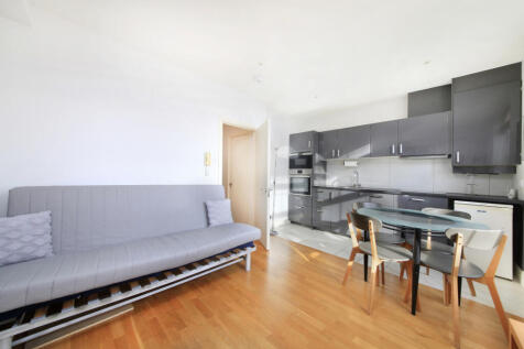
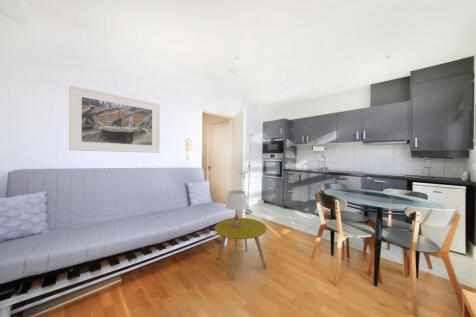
+ table lamp (236, 208)
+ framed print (120, 124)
+ side table (236, 244)
